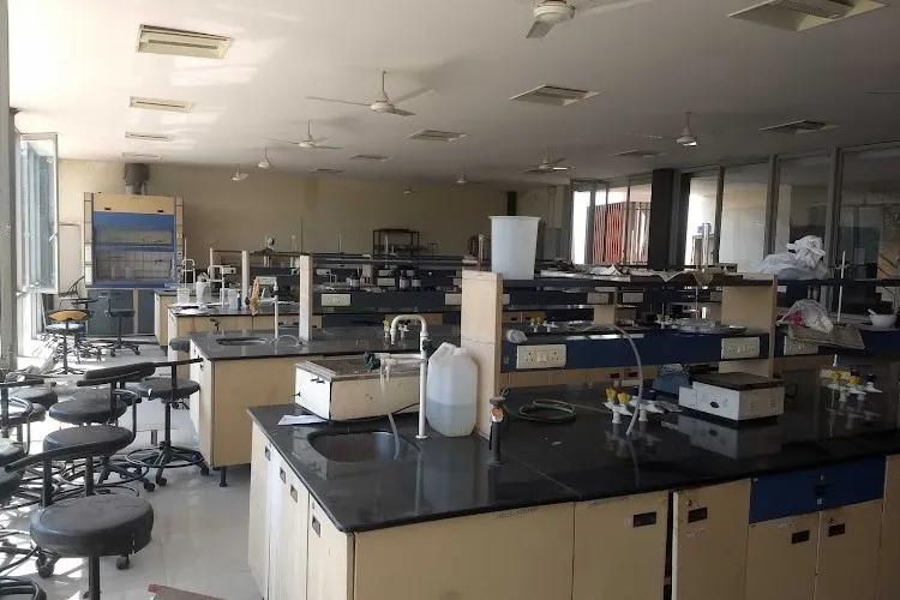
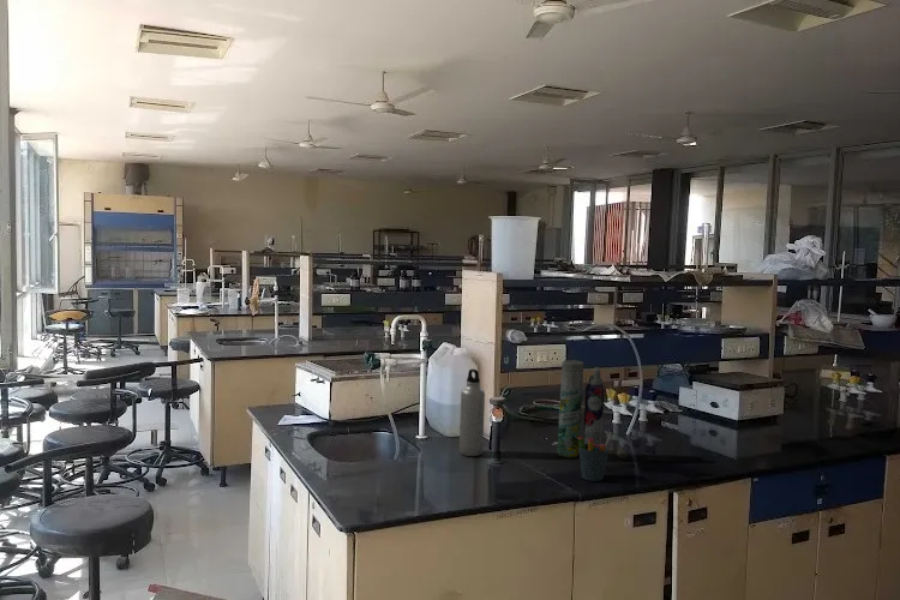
+ aerosol can (580, 408)
+ pen holder (593, 455)
+ water bottle (472, 410)
